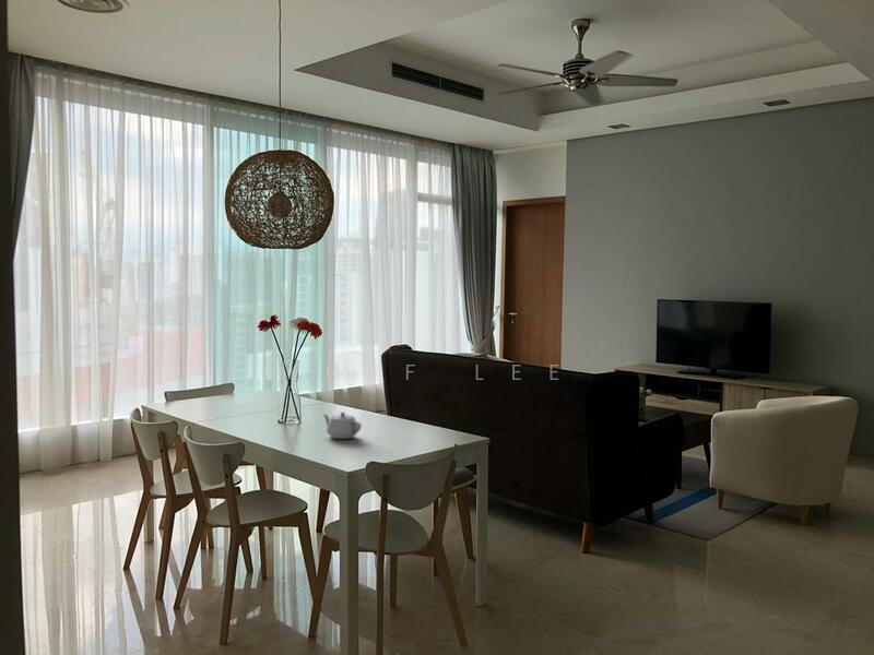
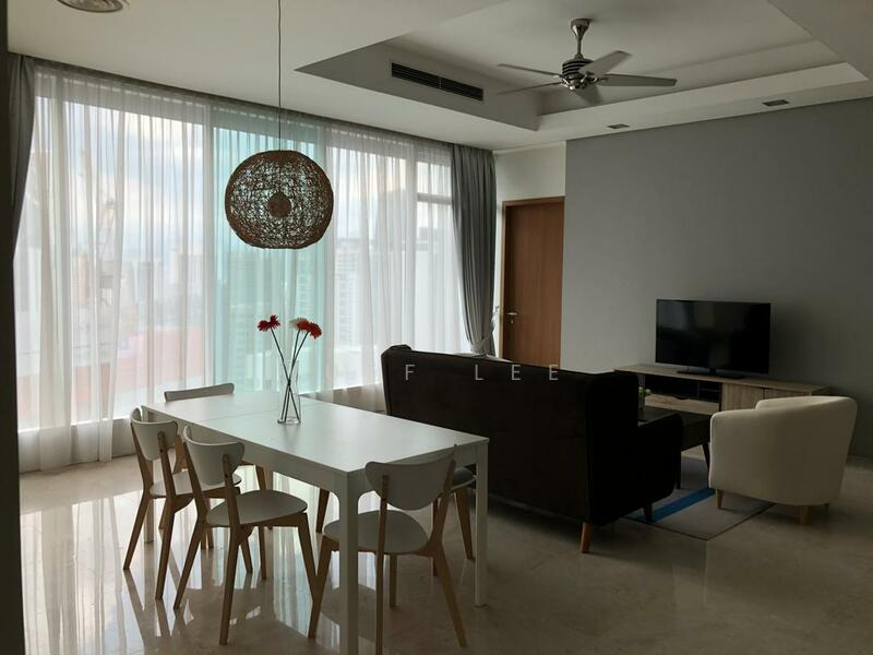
- teapot (341, 424)
